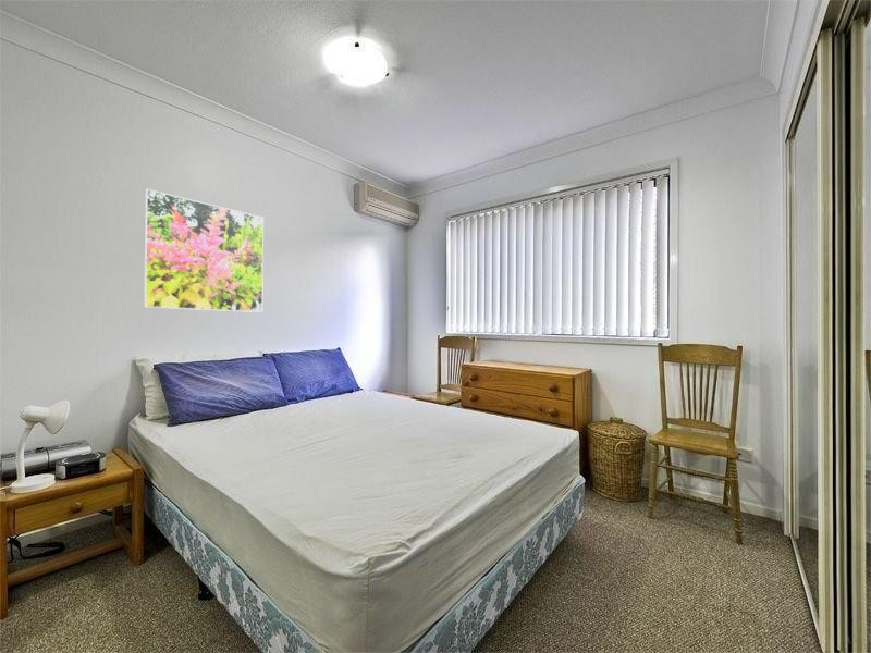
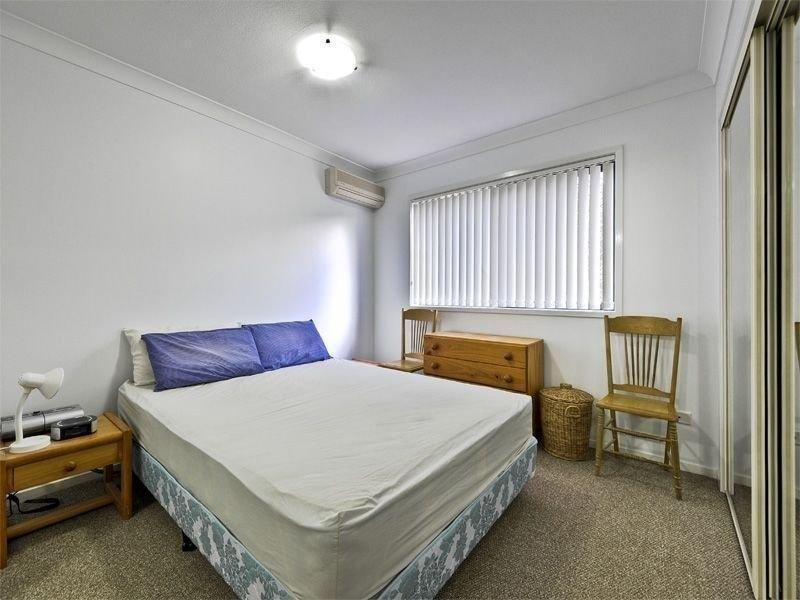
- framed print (209, 257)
